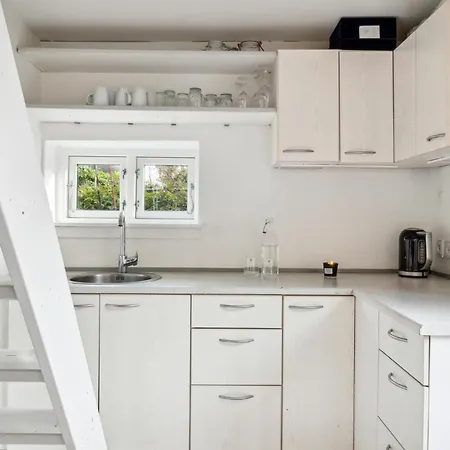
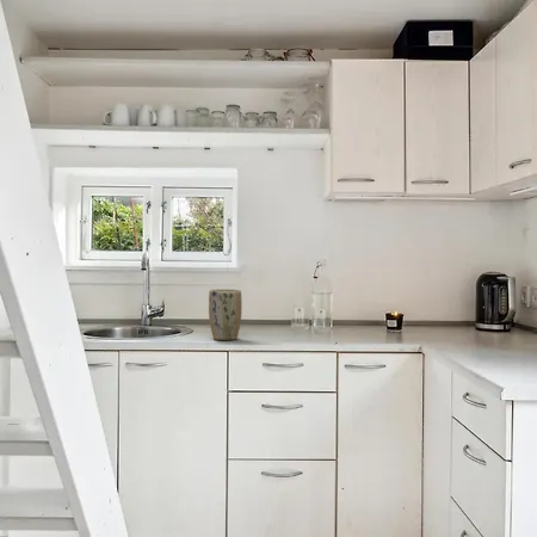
+ plant pot (224, 314)
